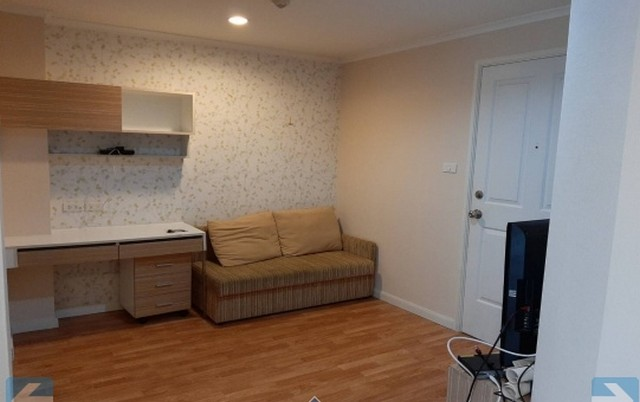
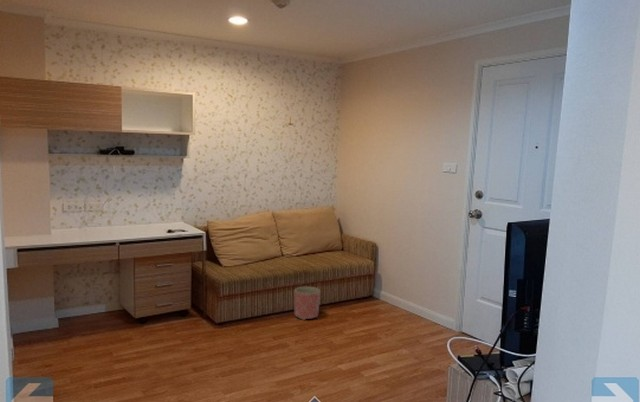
+ planter (306, 303)
